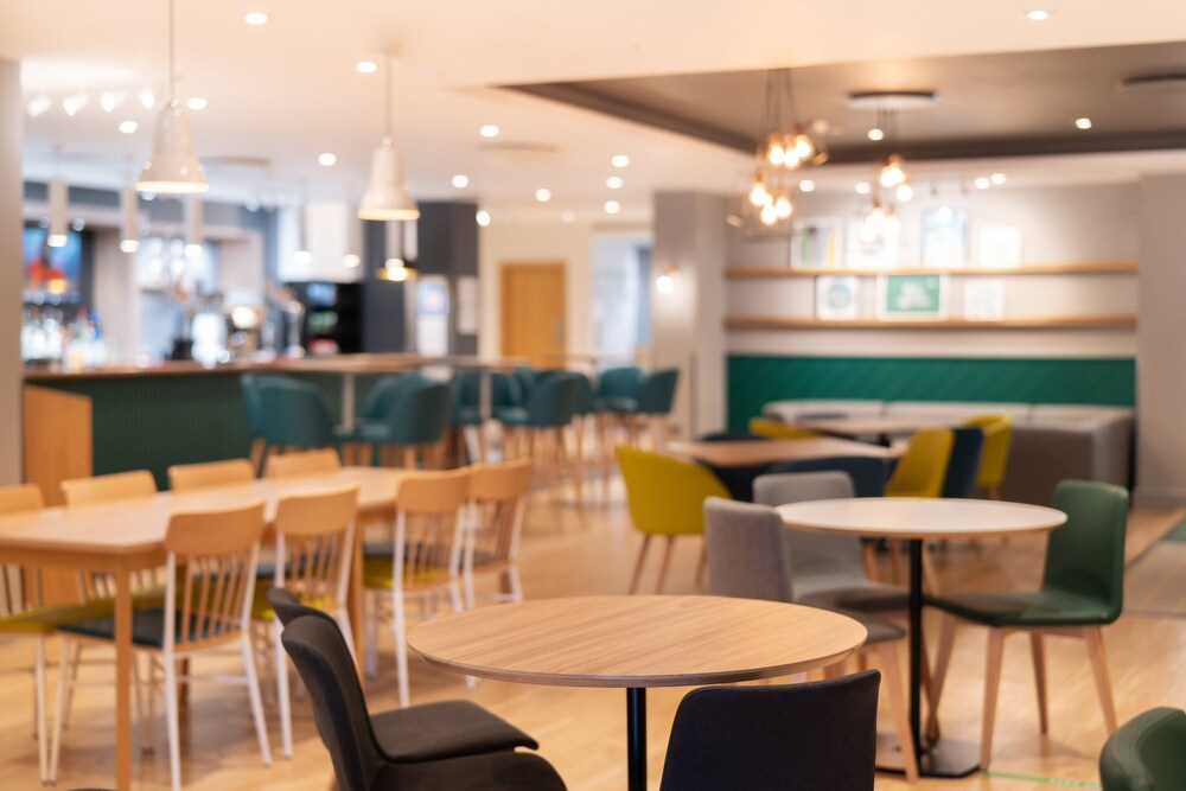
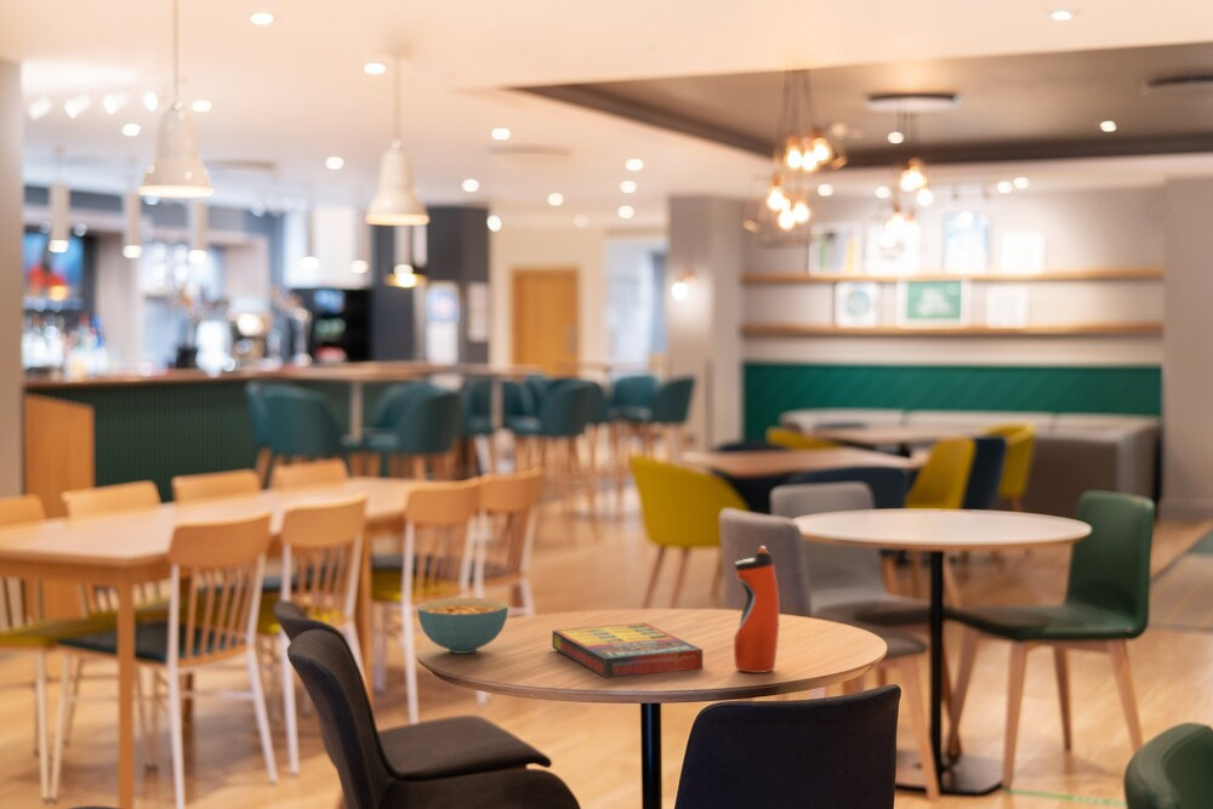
+ cereal bowl (462, 627)
+ water bottle (756, 608)
+ game compilation box (625, 648)
